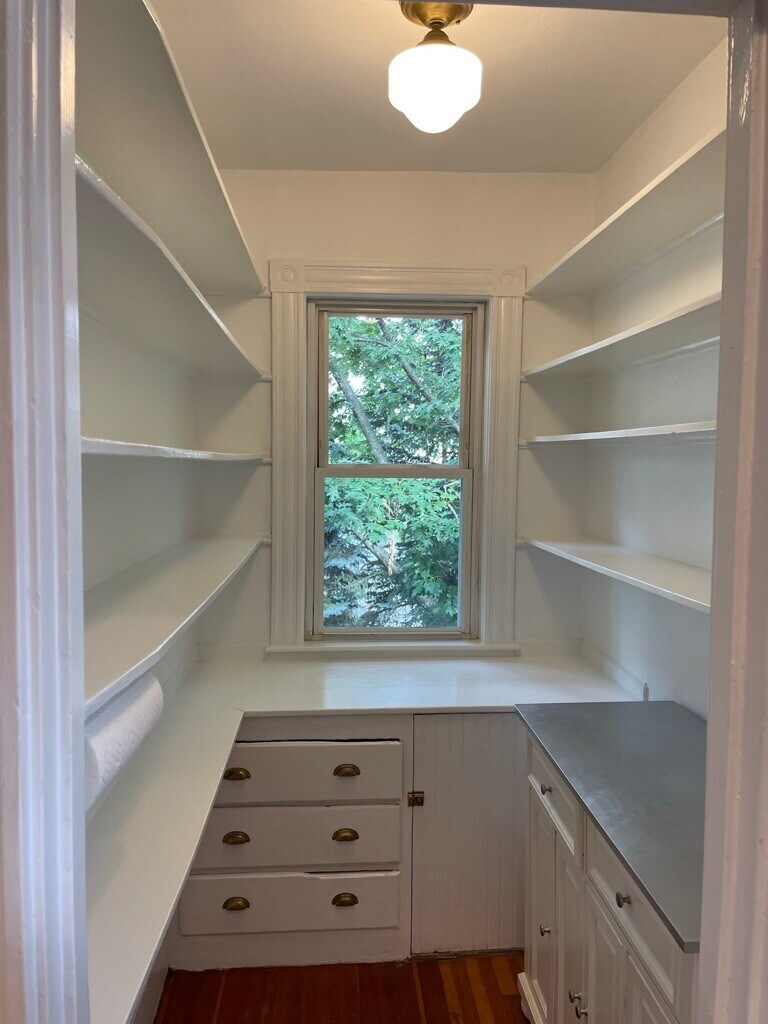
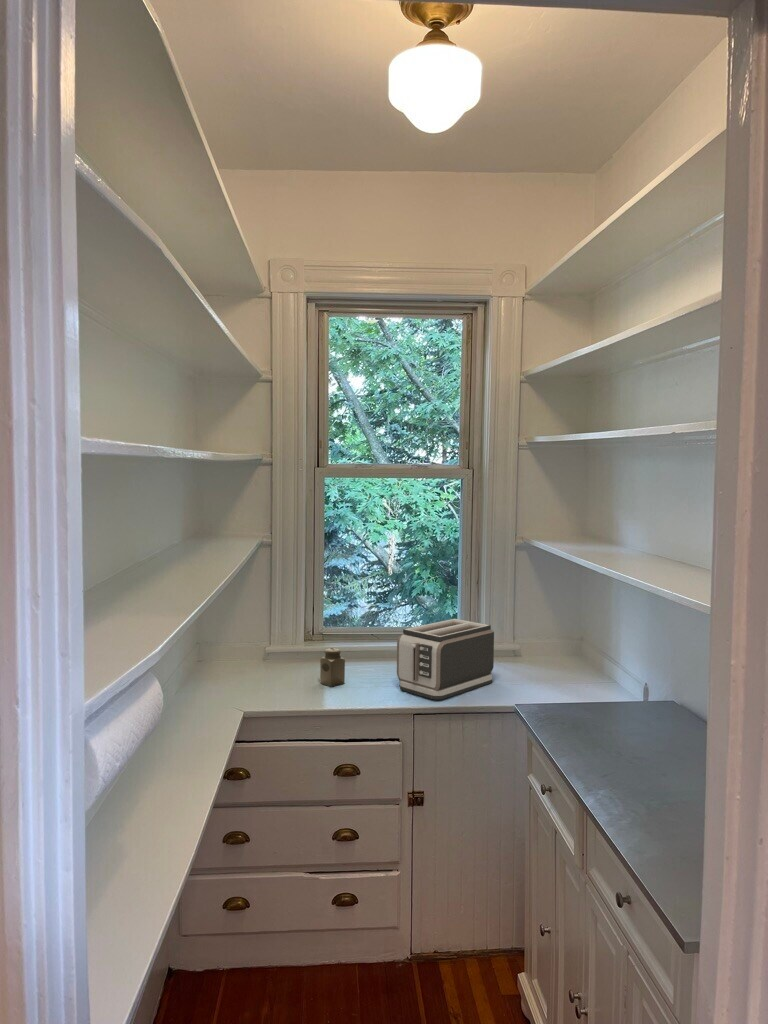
+ toaster (444, 656)
+ salt shaker (332, 666)
